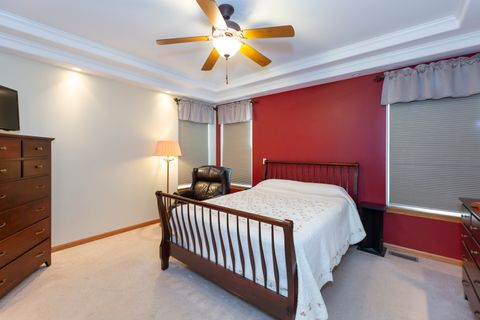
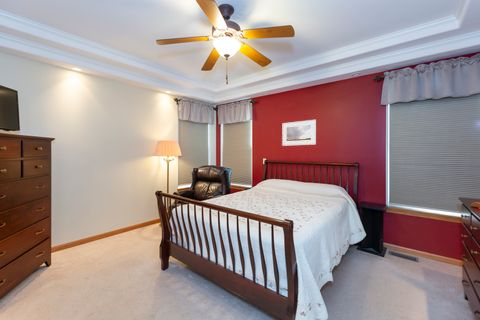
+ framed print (298, 133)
